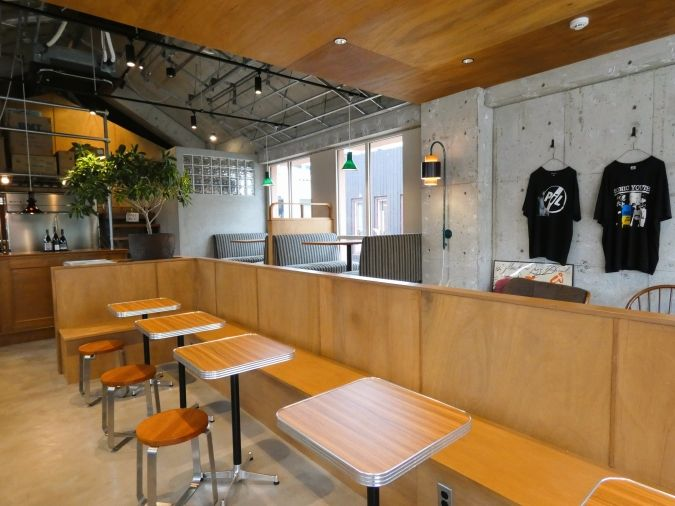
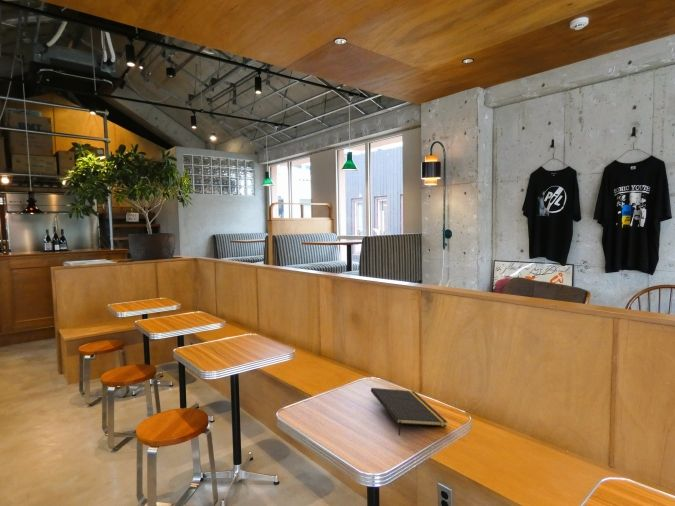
+ notepad (406, 405)
